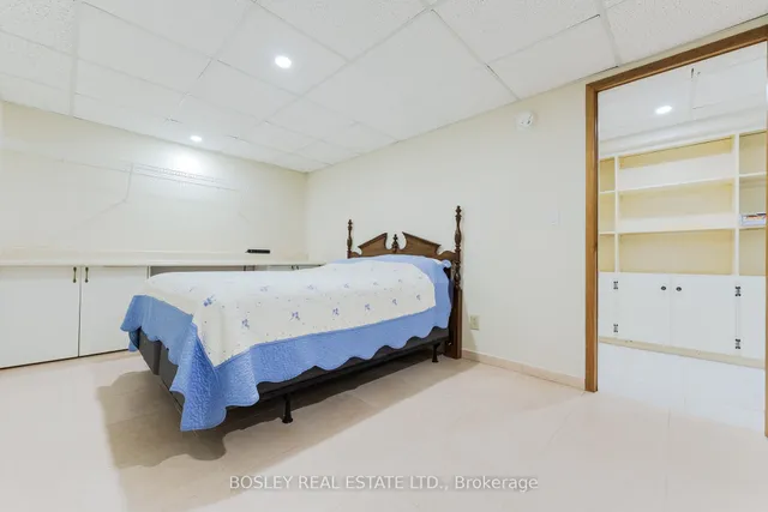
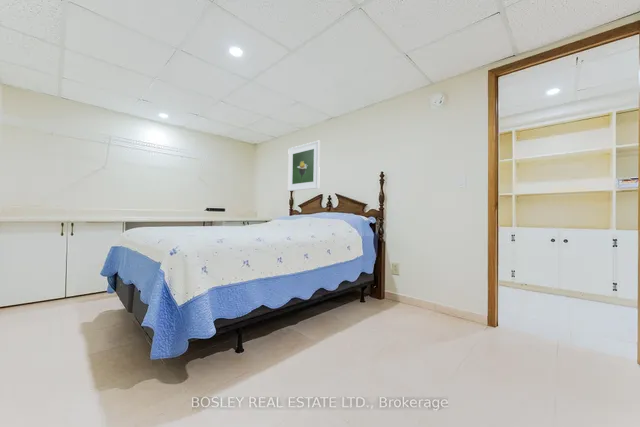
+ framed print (302, 167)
